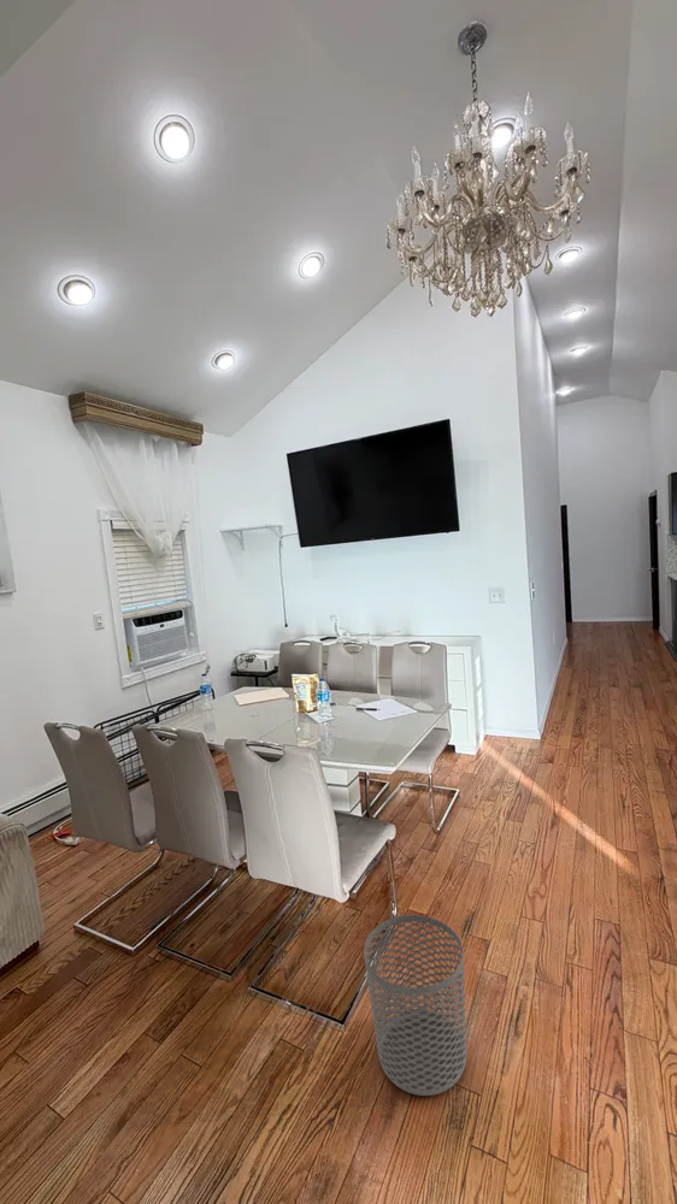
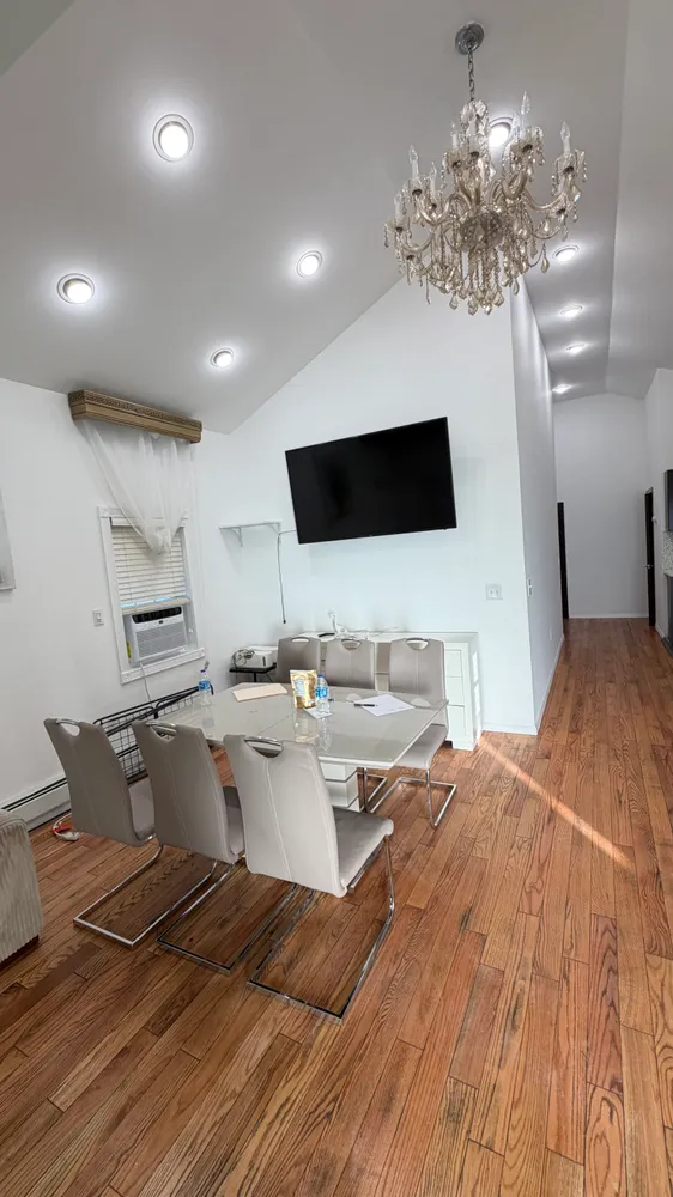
- waste bin (417, 1002)
